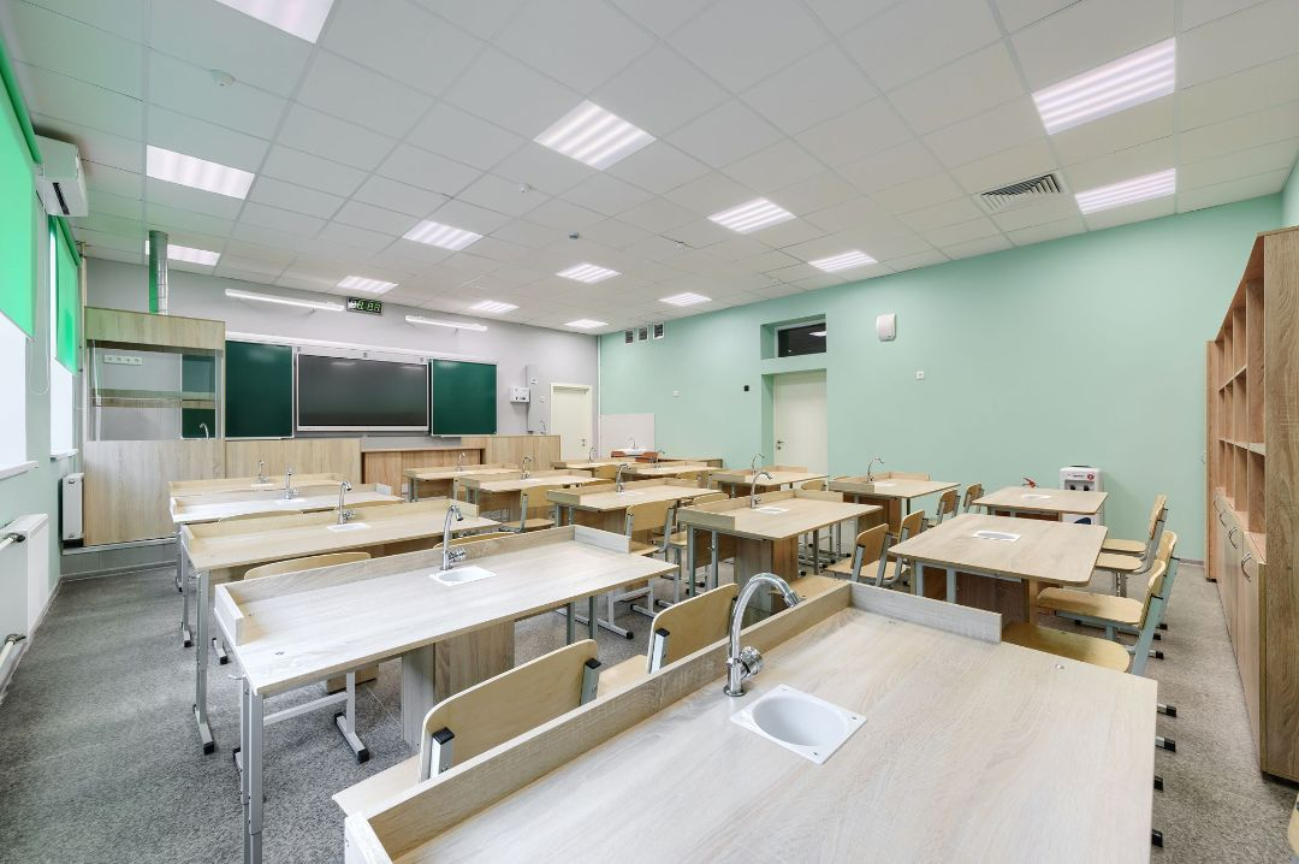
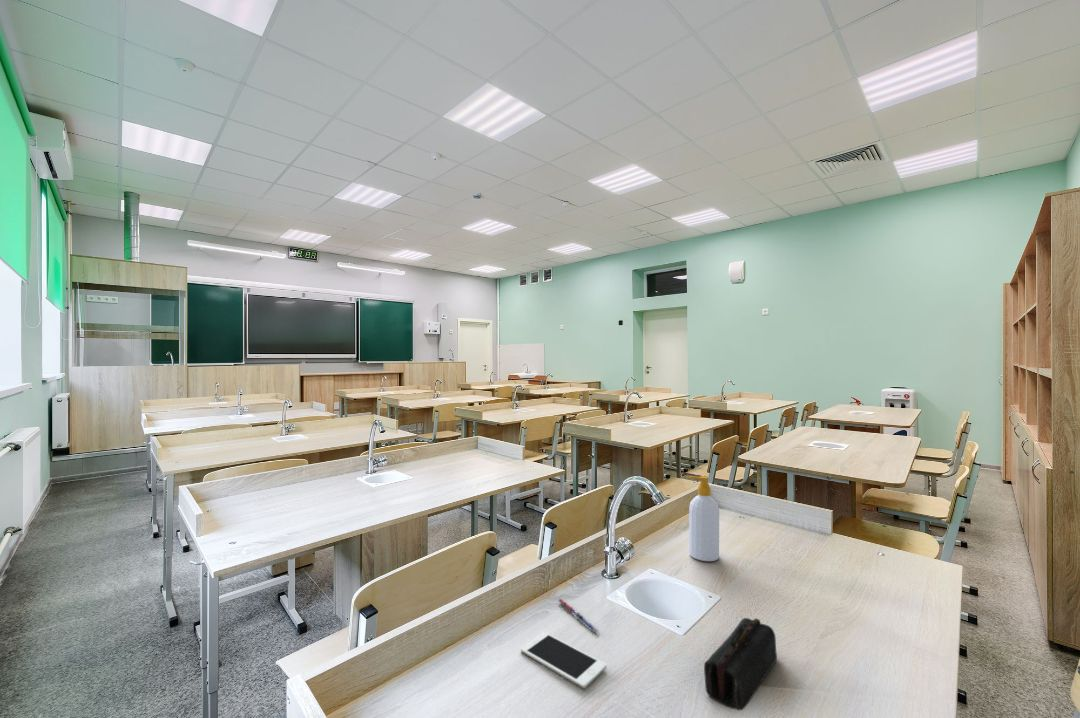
+ pen (577, 614)
+ soap bottle (702, 516)
+ cell phone (562, 657)
+ pencil case (741, 648)
